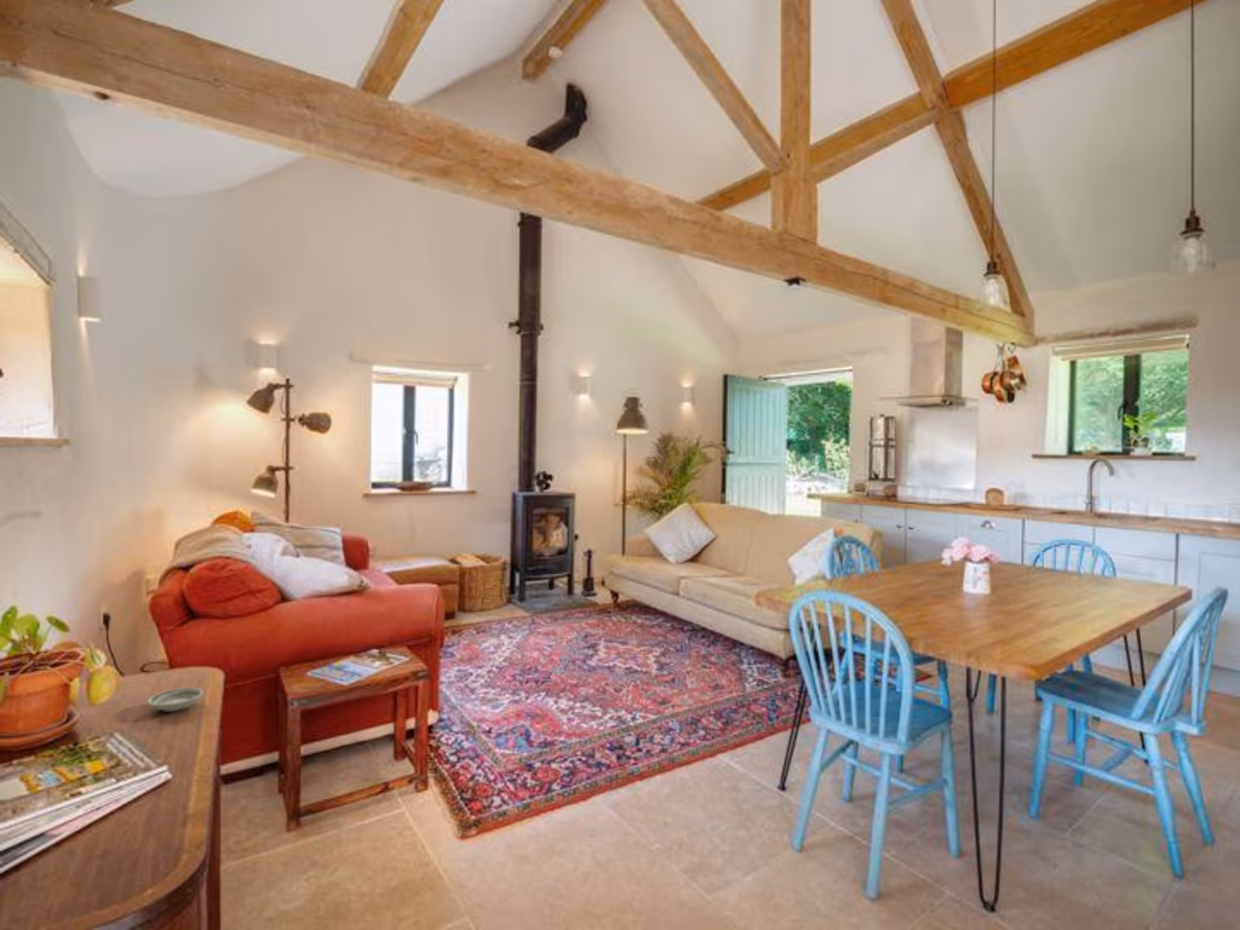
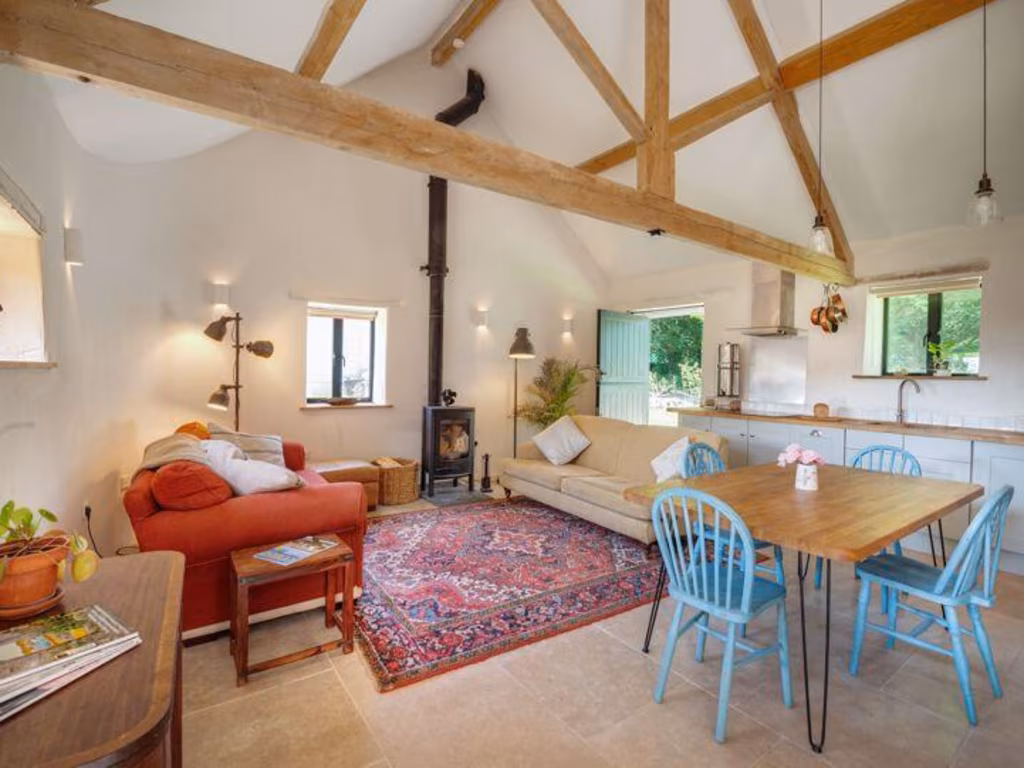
- saucer (176, 700)
